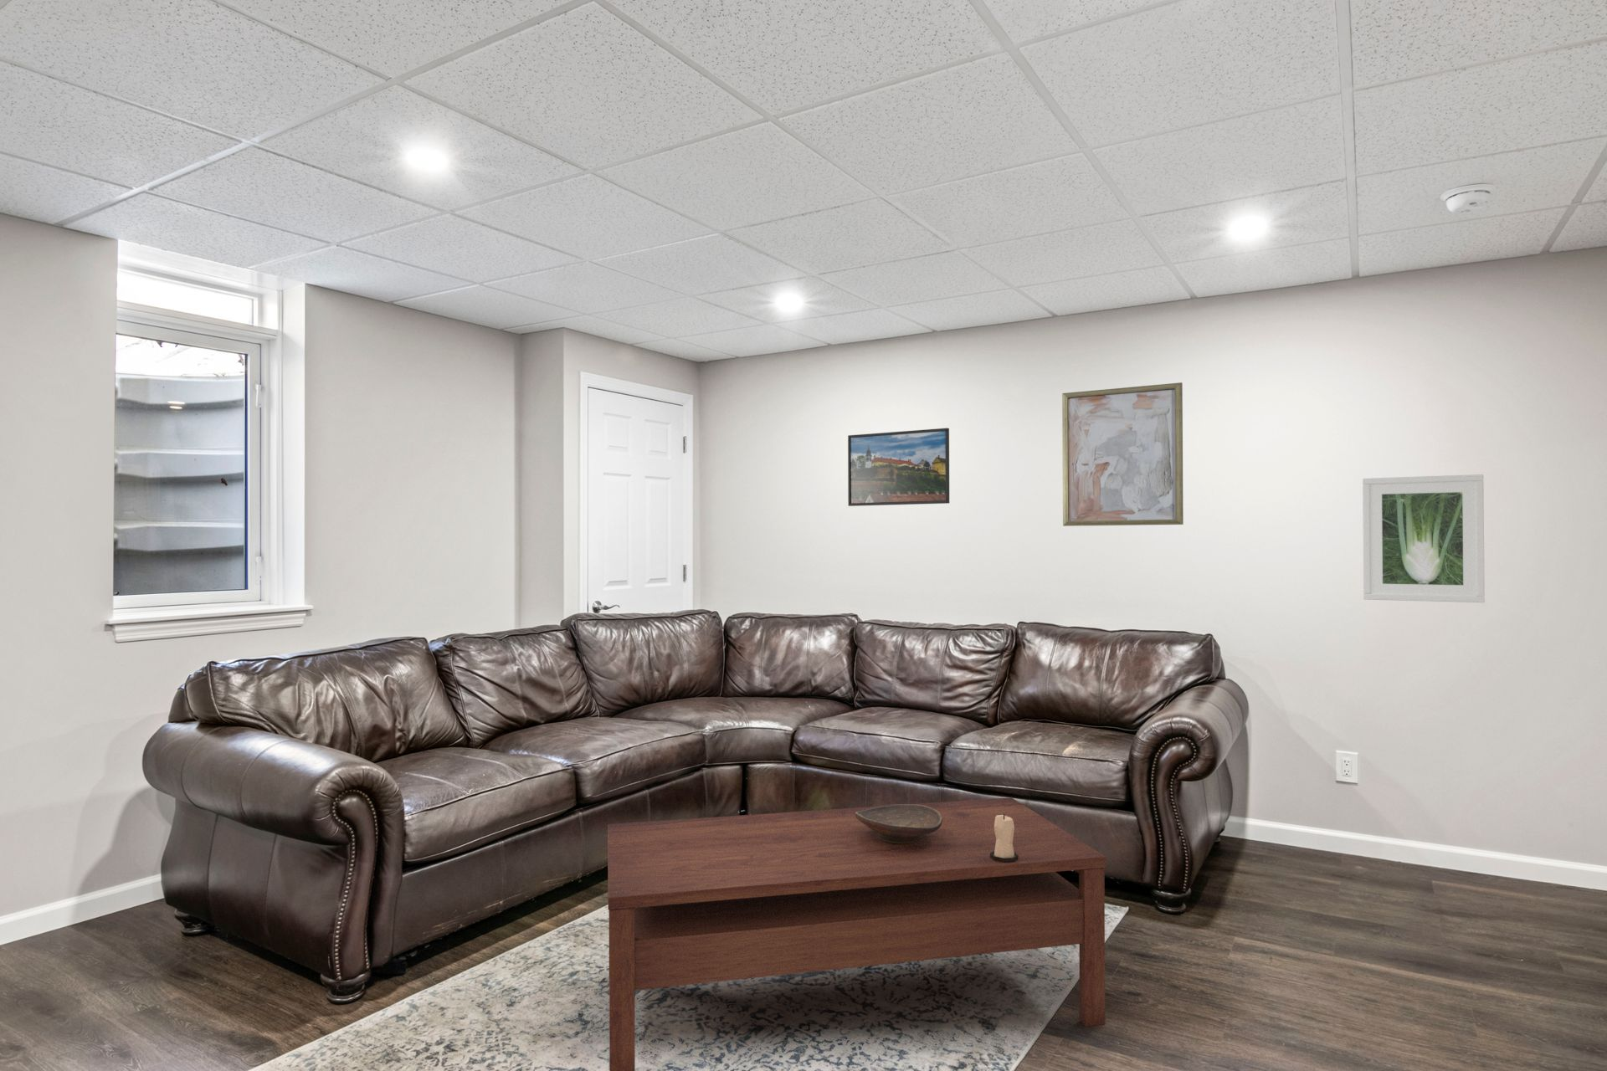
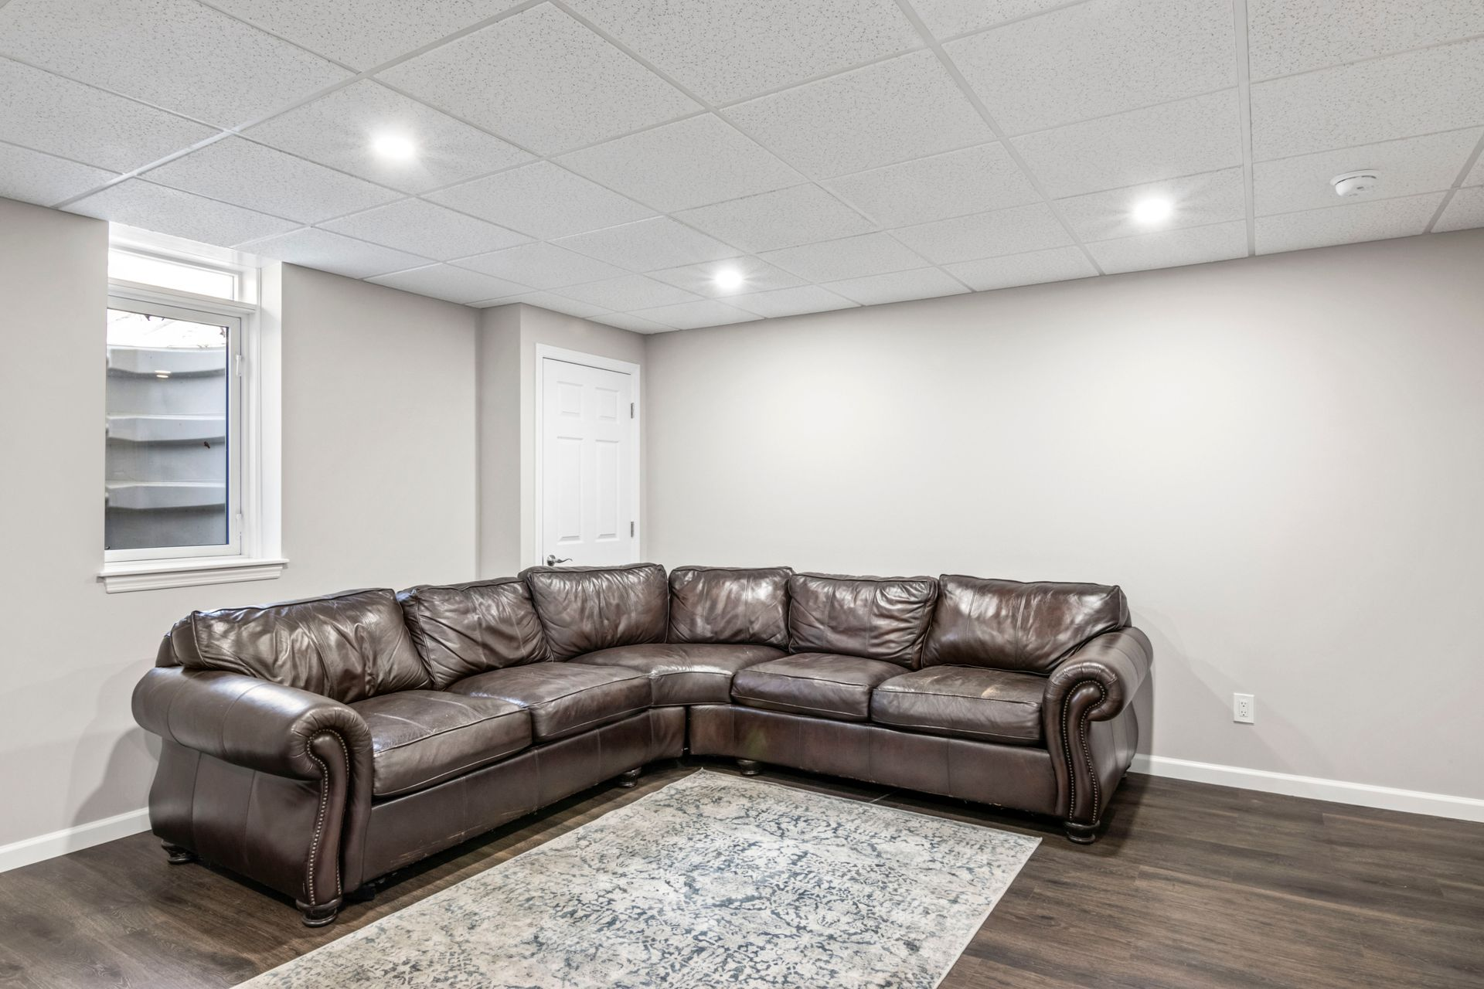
- coffee table (843, 918)
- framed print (897, 467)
- decorative bowl (898, 824)
- wall art (1120, 457)
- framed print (1422, 538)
- candle (1003, 834)
